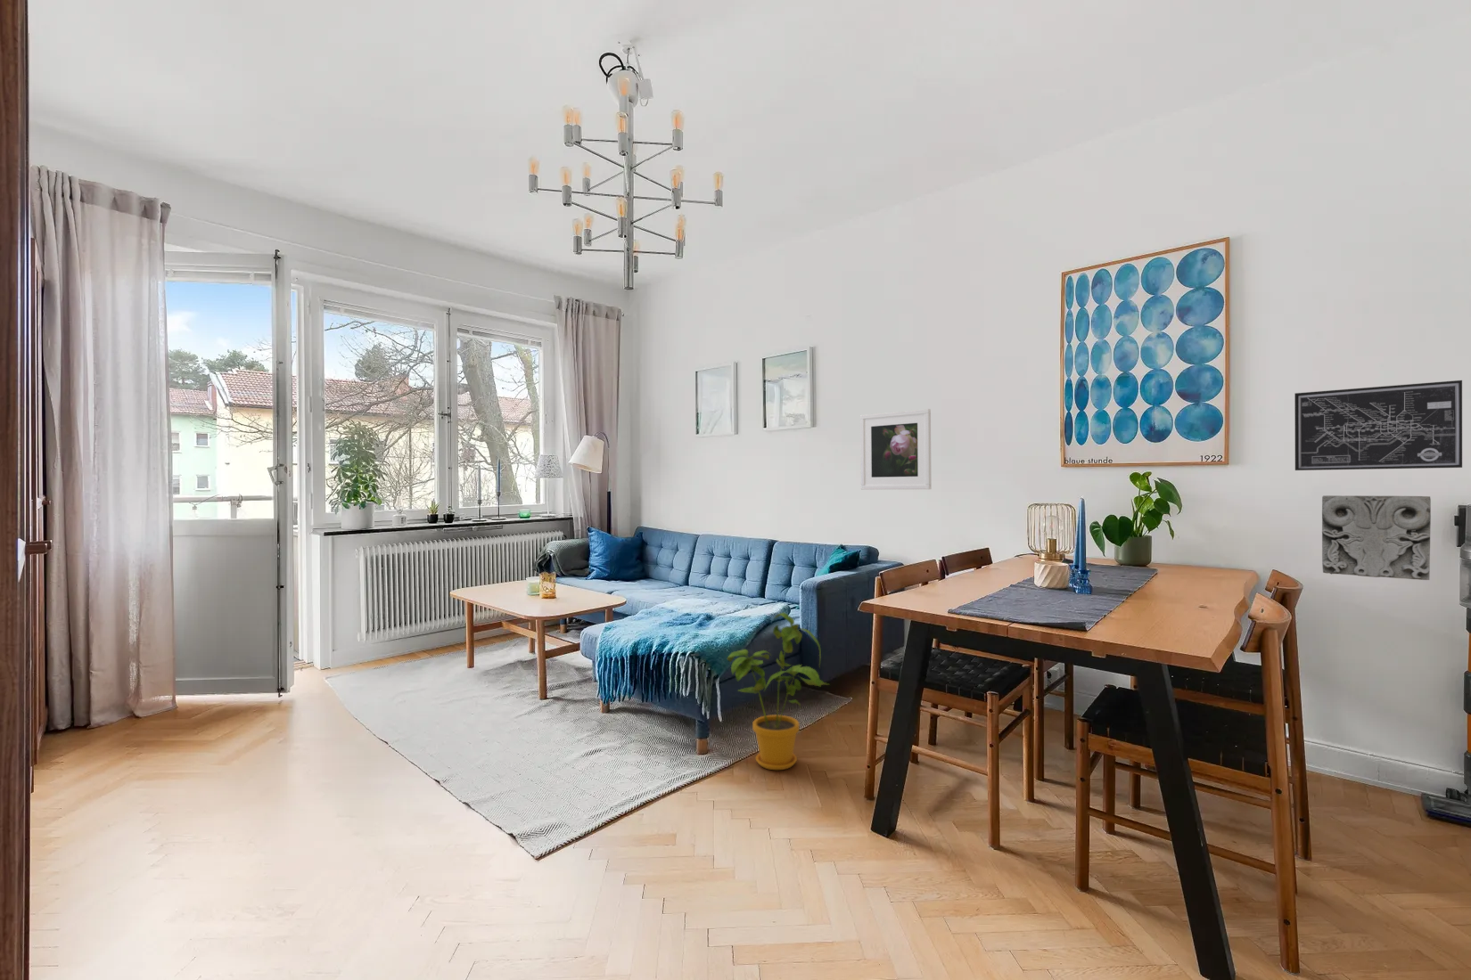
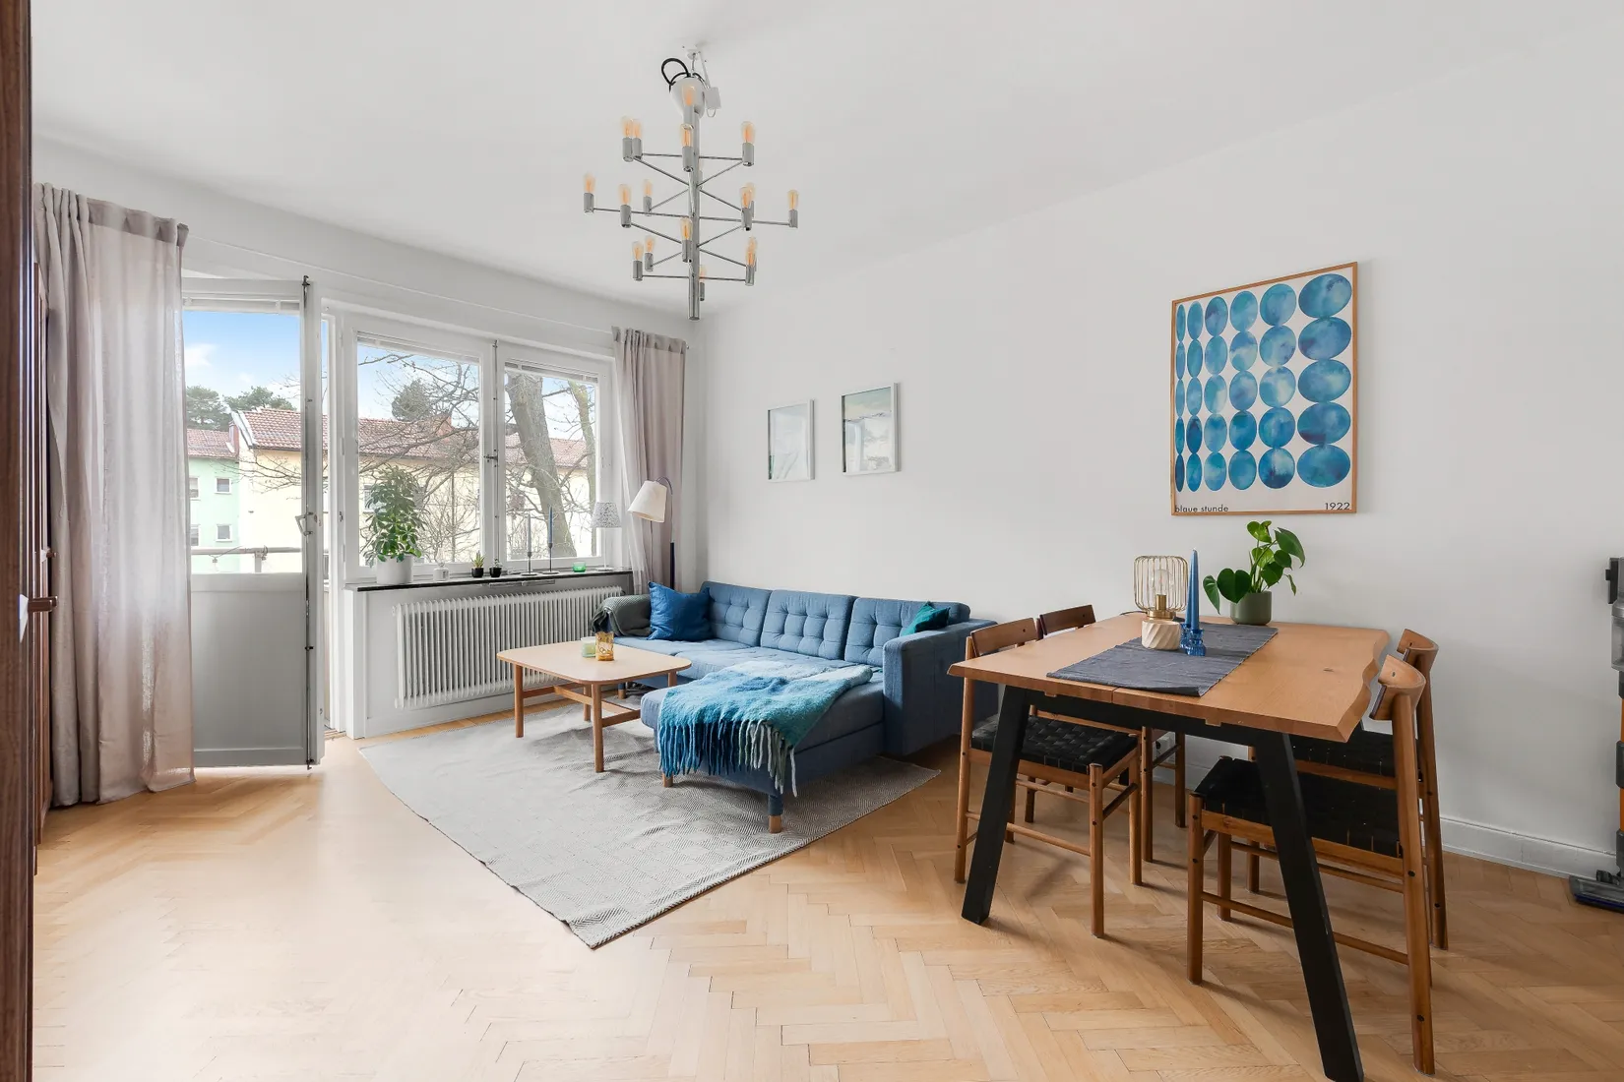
- wall art (1372, 428)
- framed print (894, 451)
- house plant (786, 695)
- decorative relief (1374, 536)
